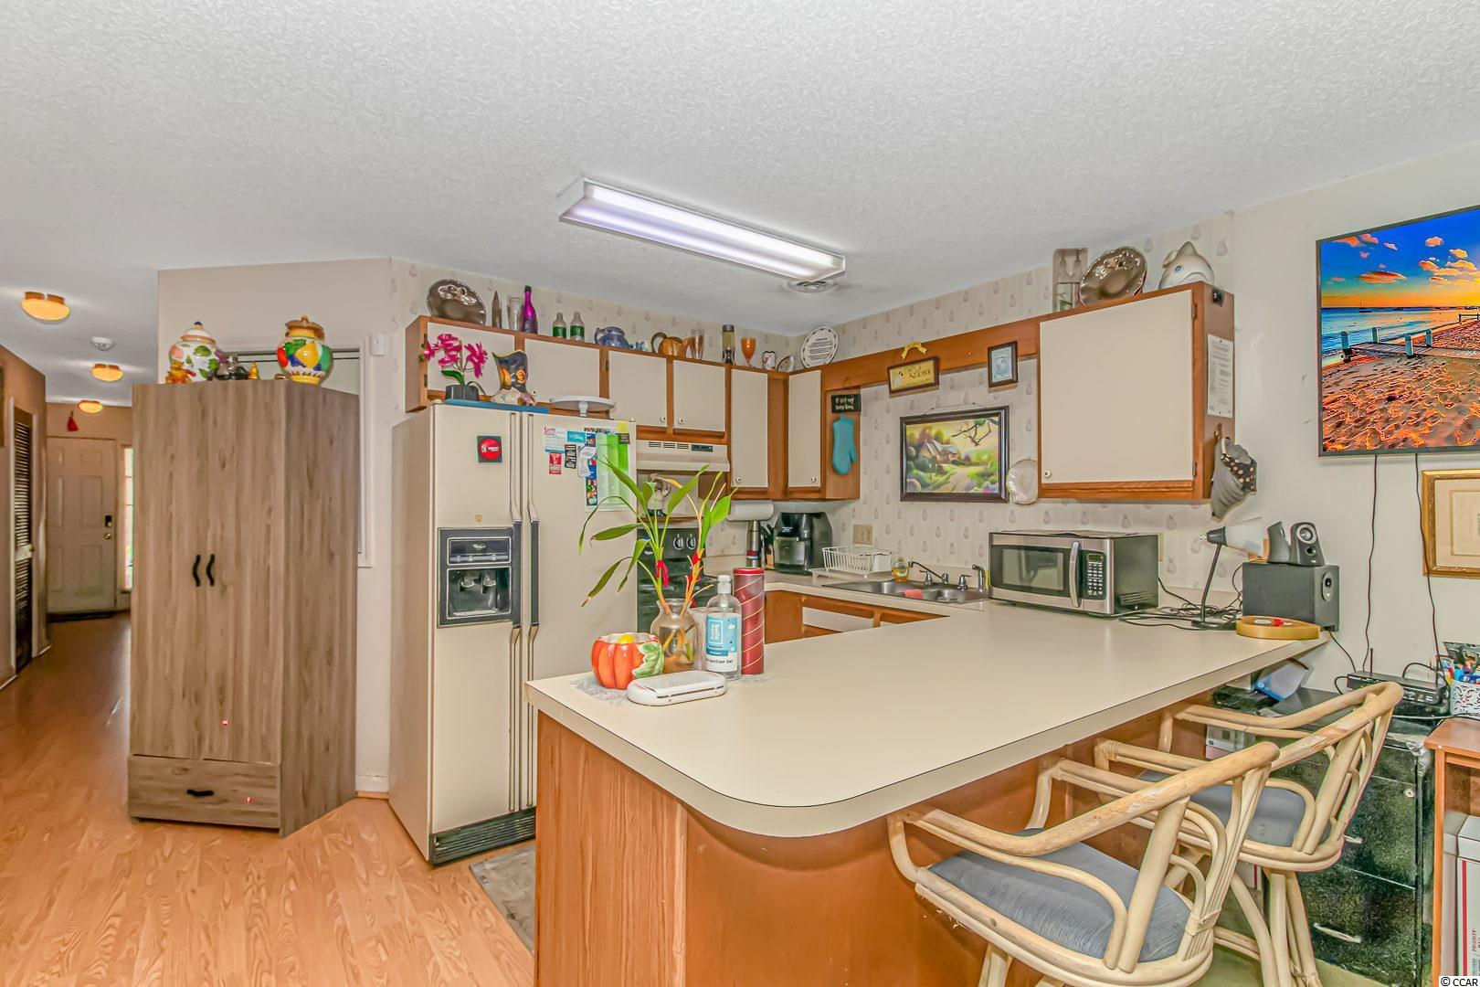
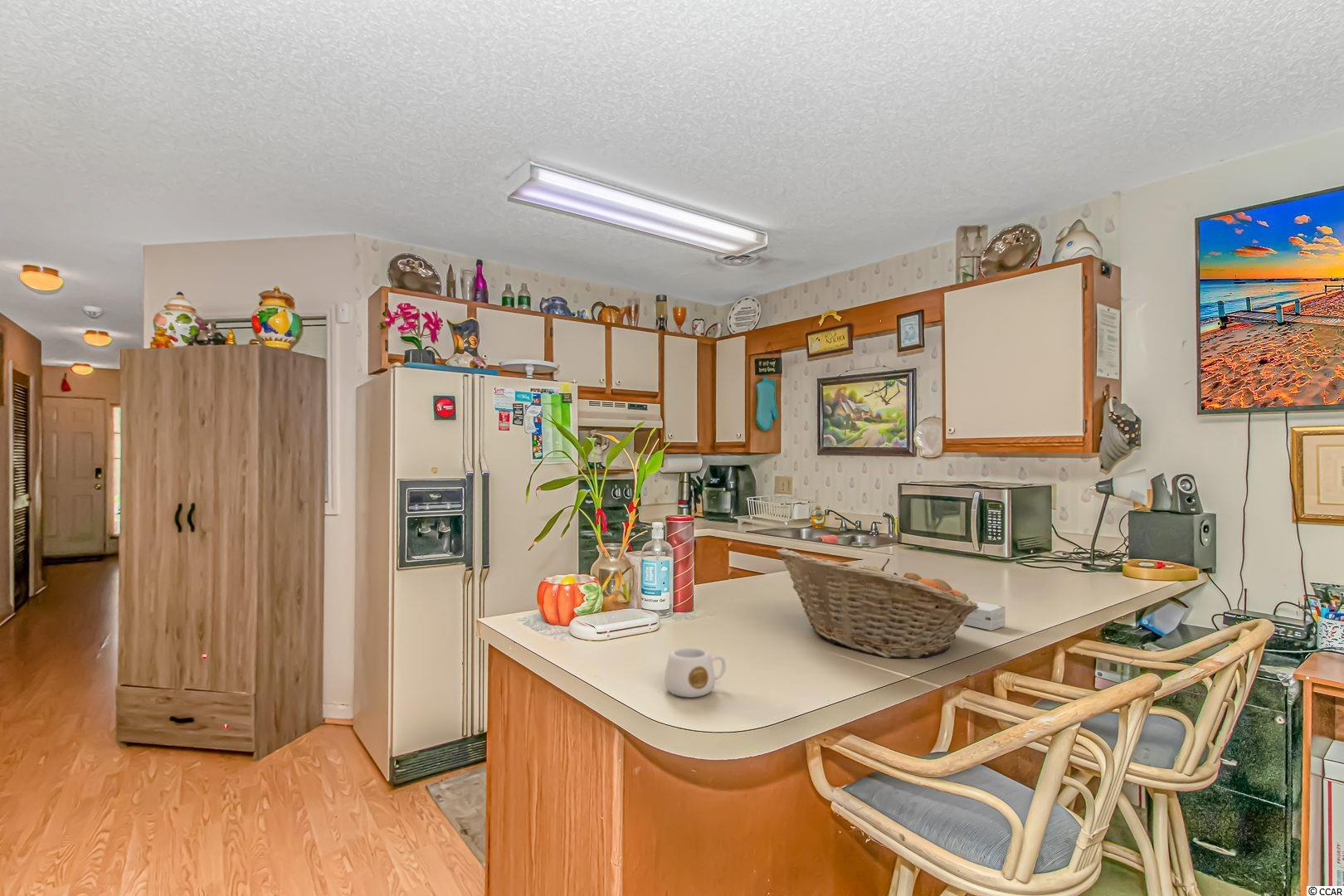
+ small box (983, 615)
+ fruit basket (869, 593)
+ mug (696, 670)
